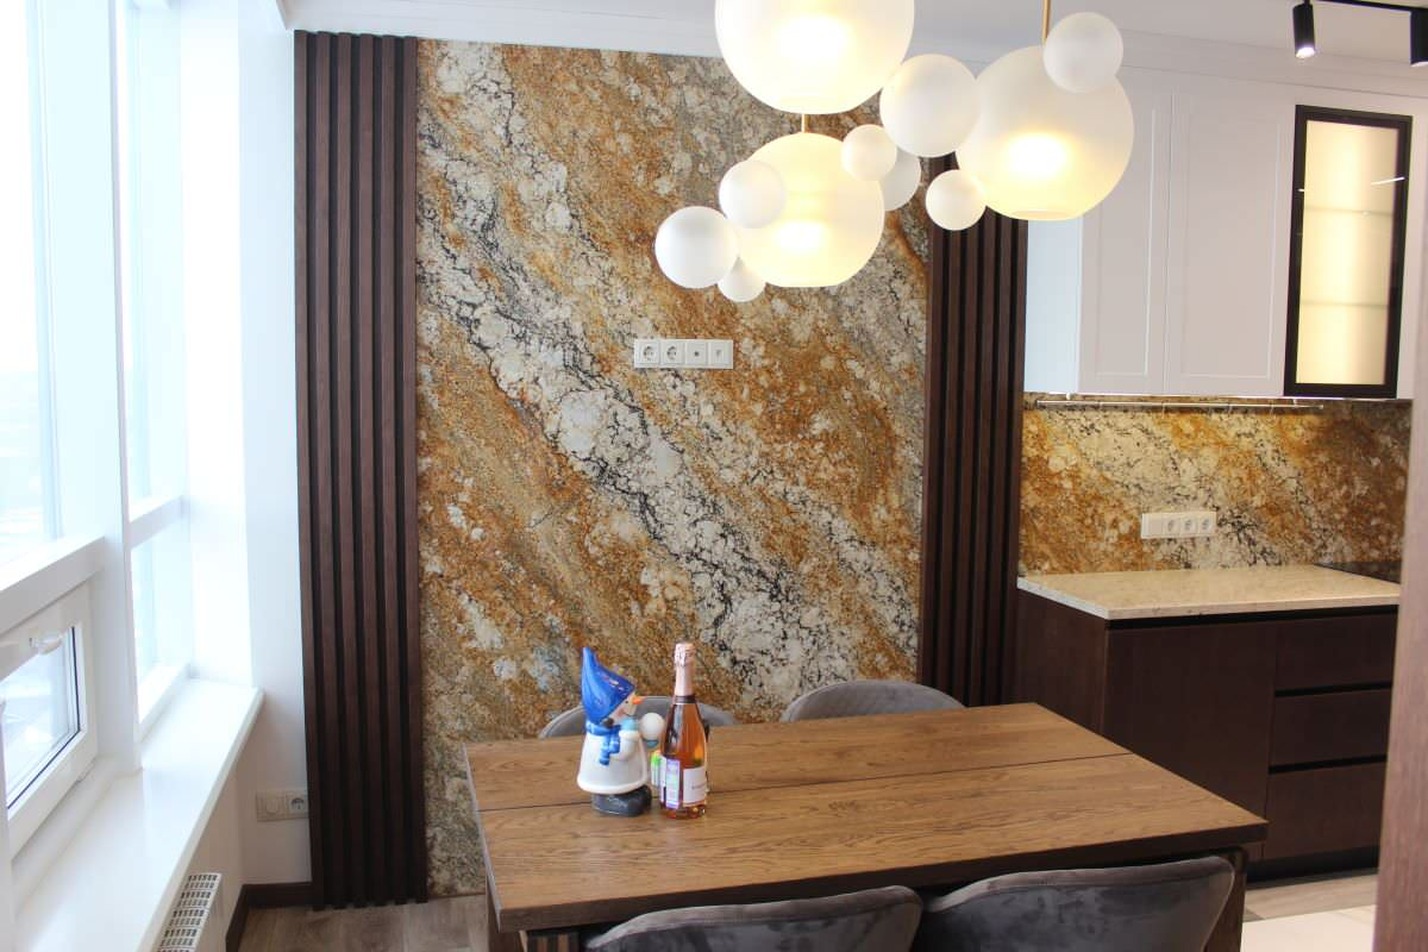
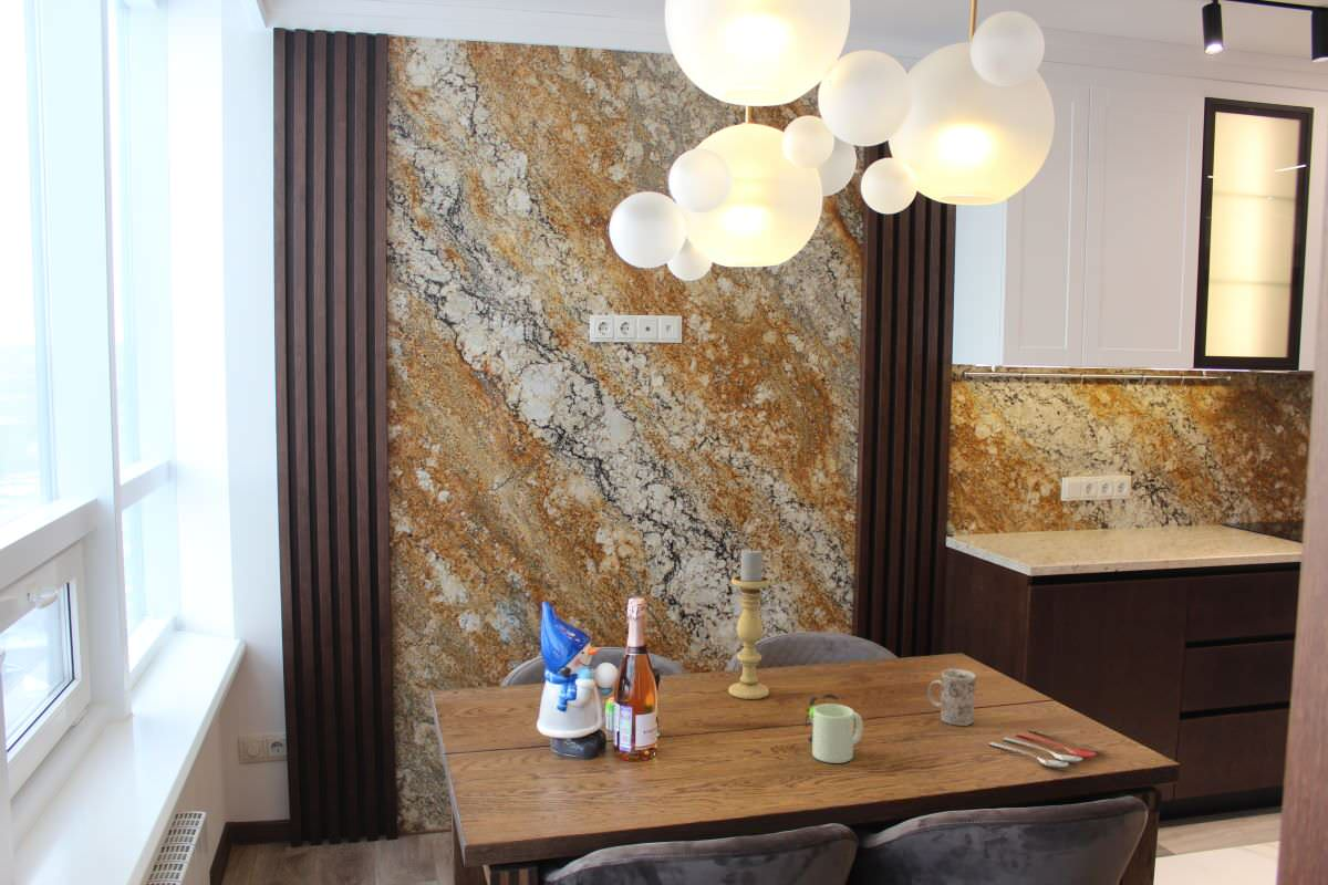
+ cooking utensil (1046, 749)
+ mug (953, 695)
+ mug (837, 726)
+ candle holder (749, 620)
